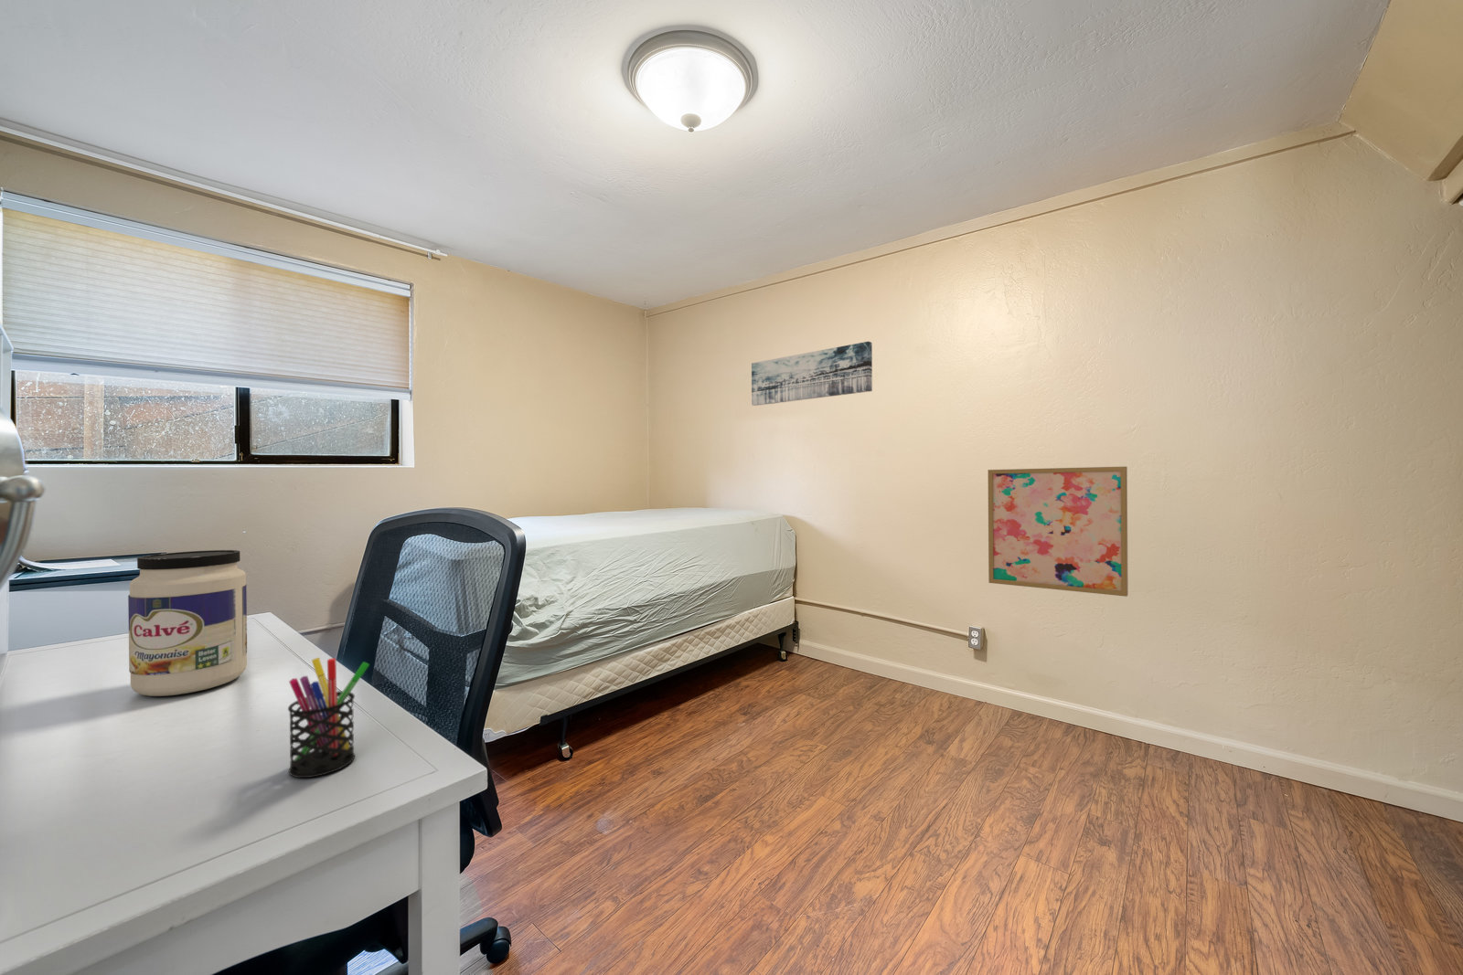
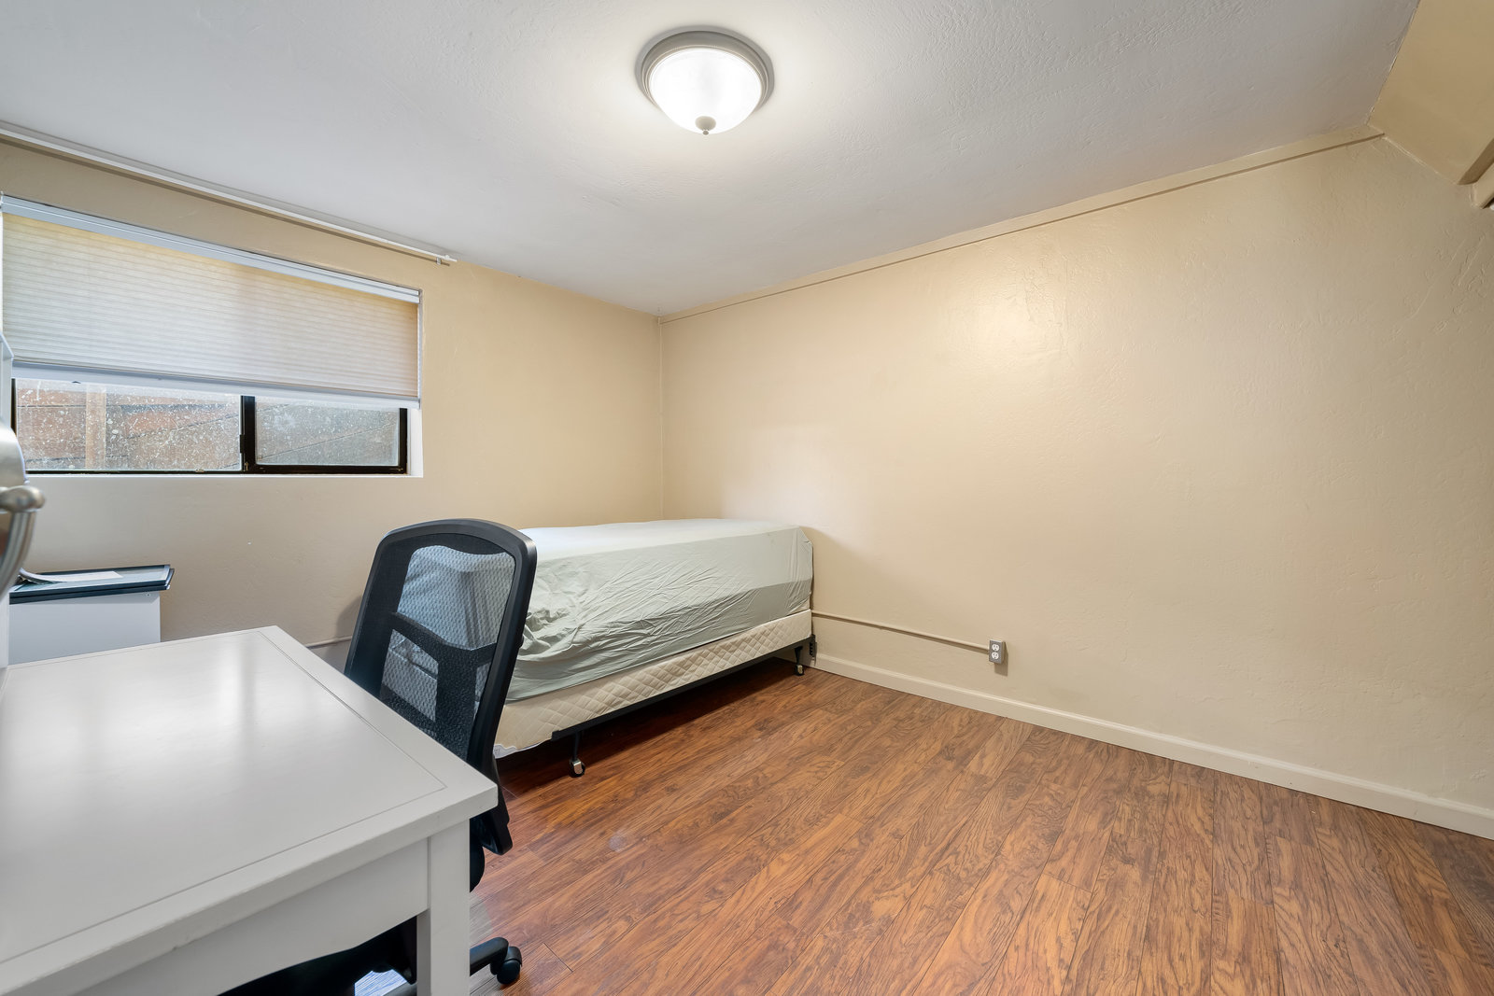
- jar (190, 619)
- pen holder (330, 707)
- wall art (1054, 528)
- wall art (808, 375)
